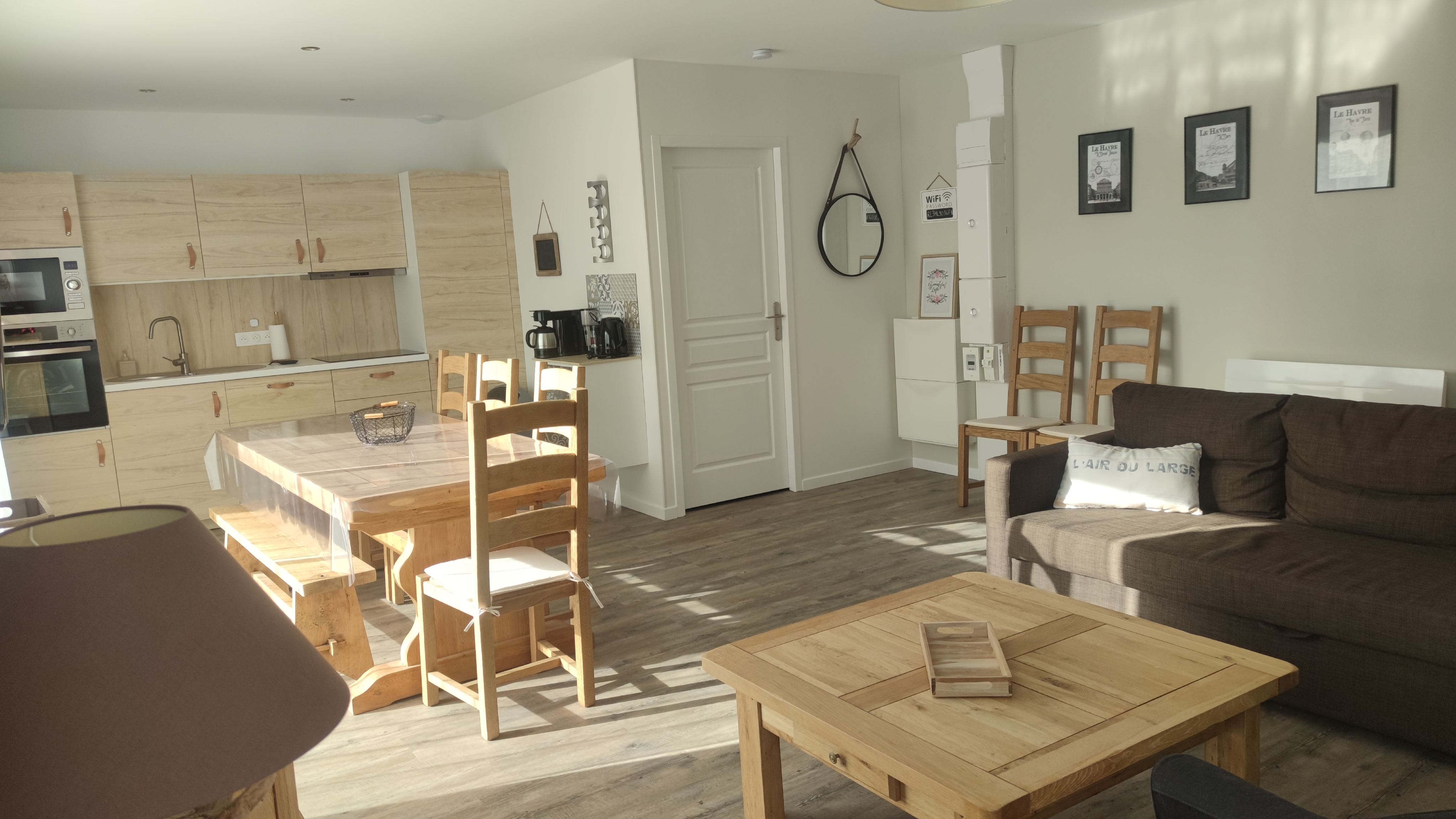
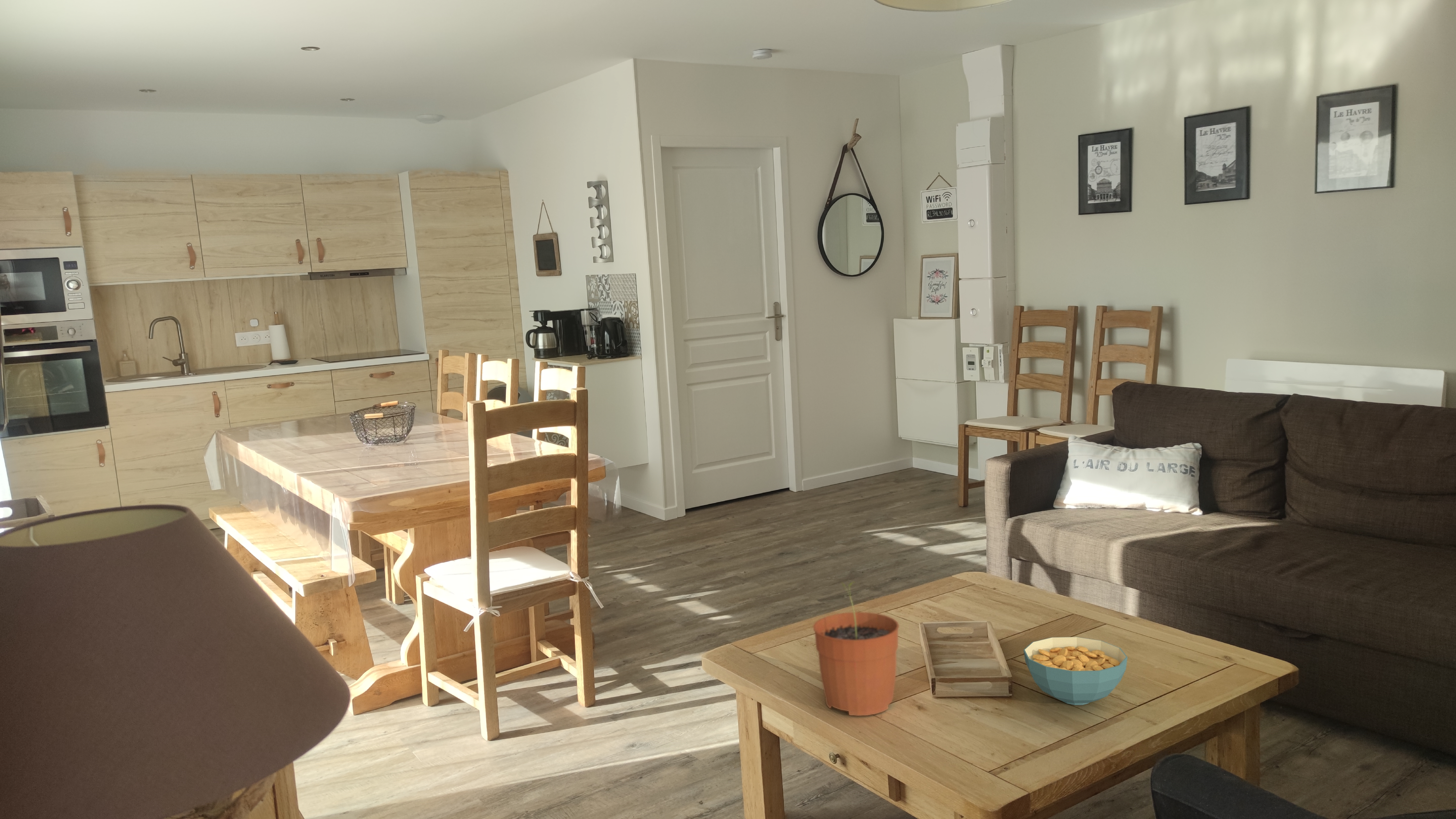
+ plant pot (857, 644)
+ cereal bowl (1075, 676)
